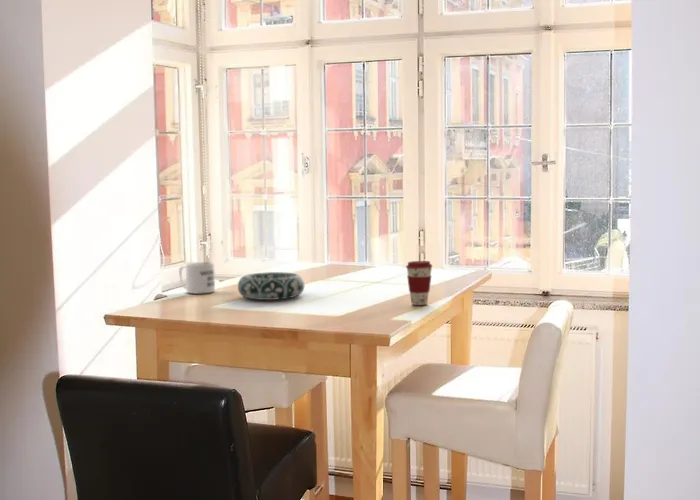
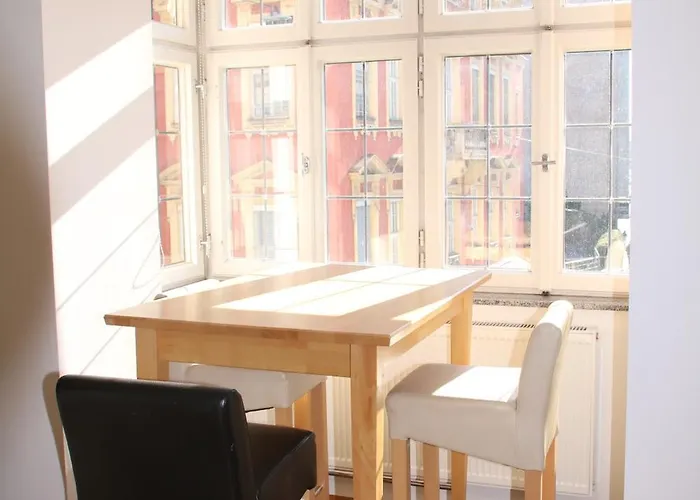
- mug (195, 277)
- coffee cup (419, 282)
- decorative bowl (271, 286)
